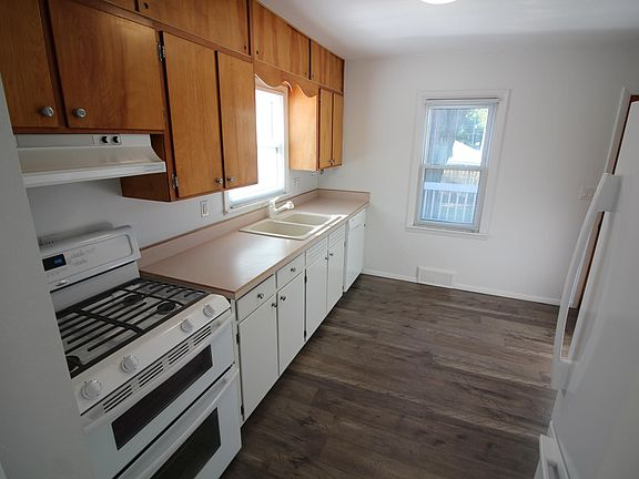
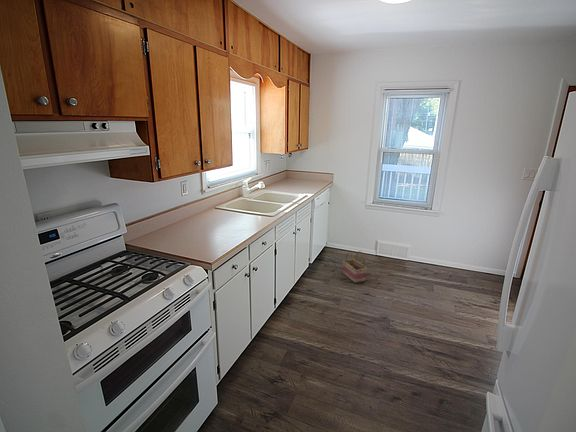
+ basket (354, 264)
